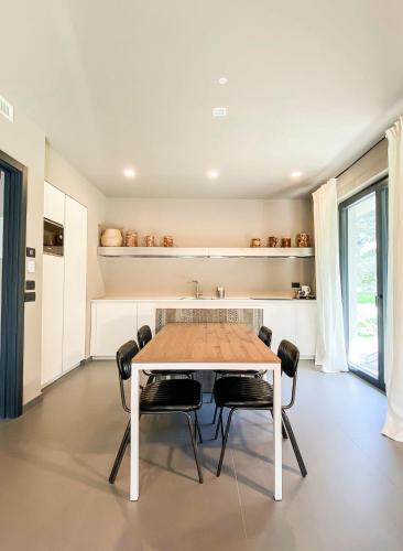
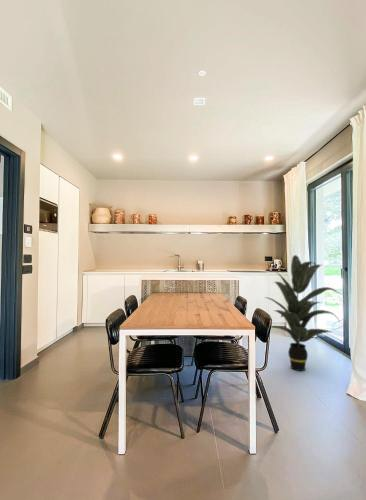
+ indoor plant (299, 310)
